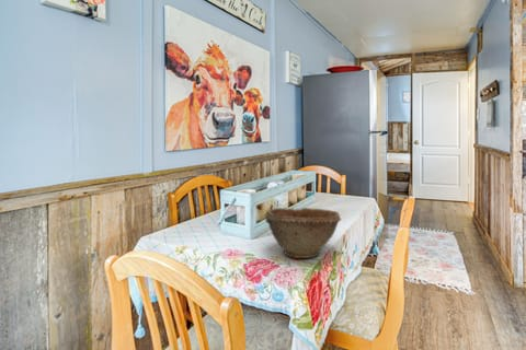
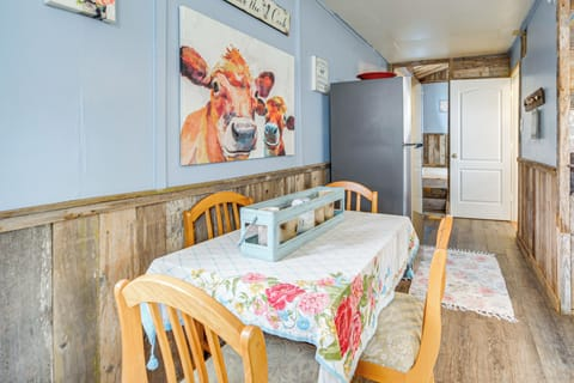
- bowl (302, 232)
